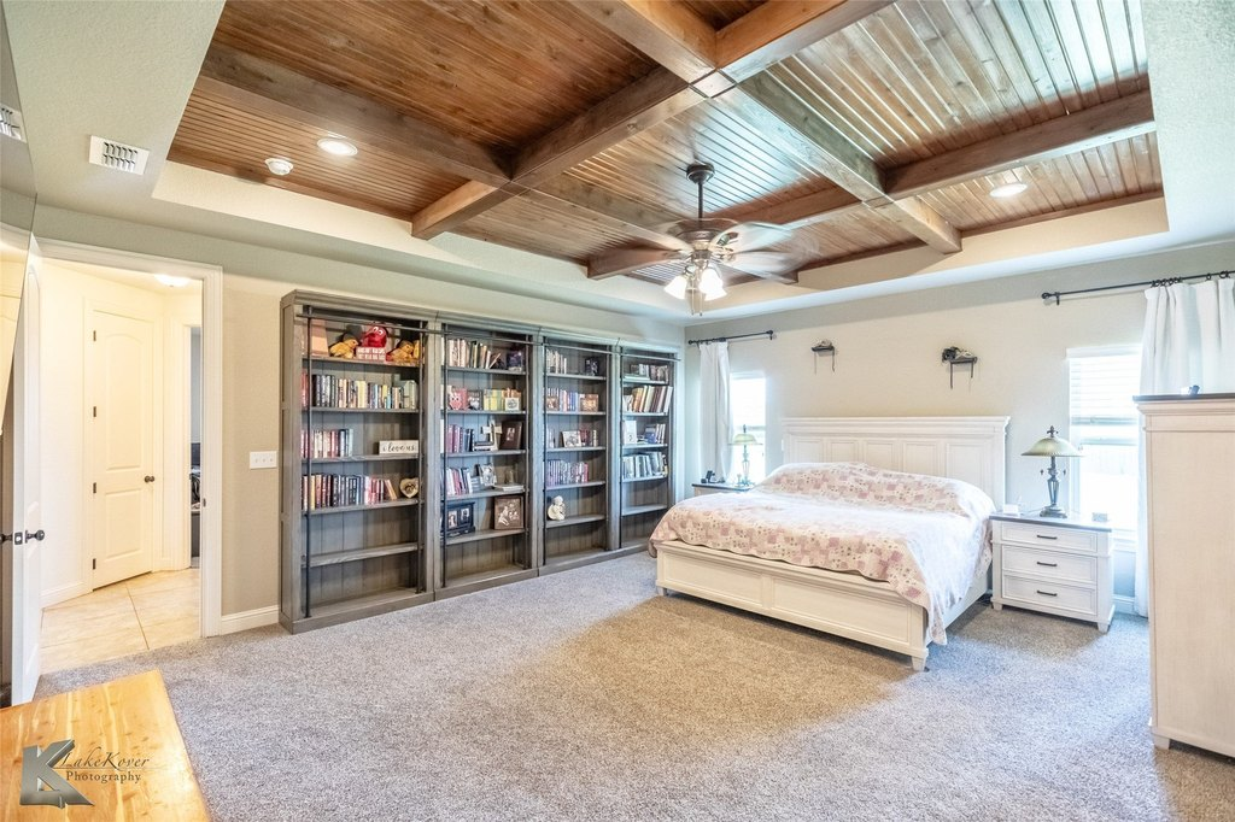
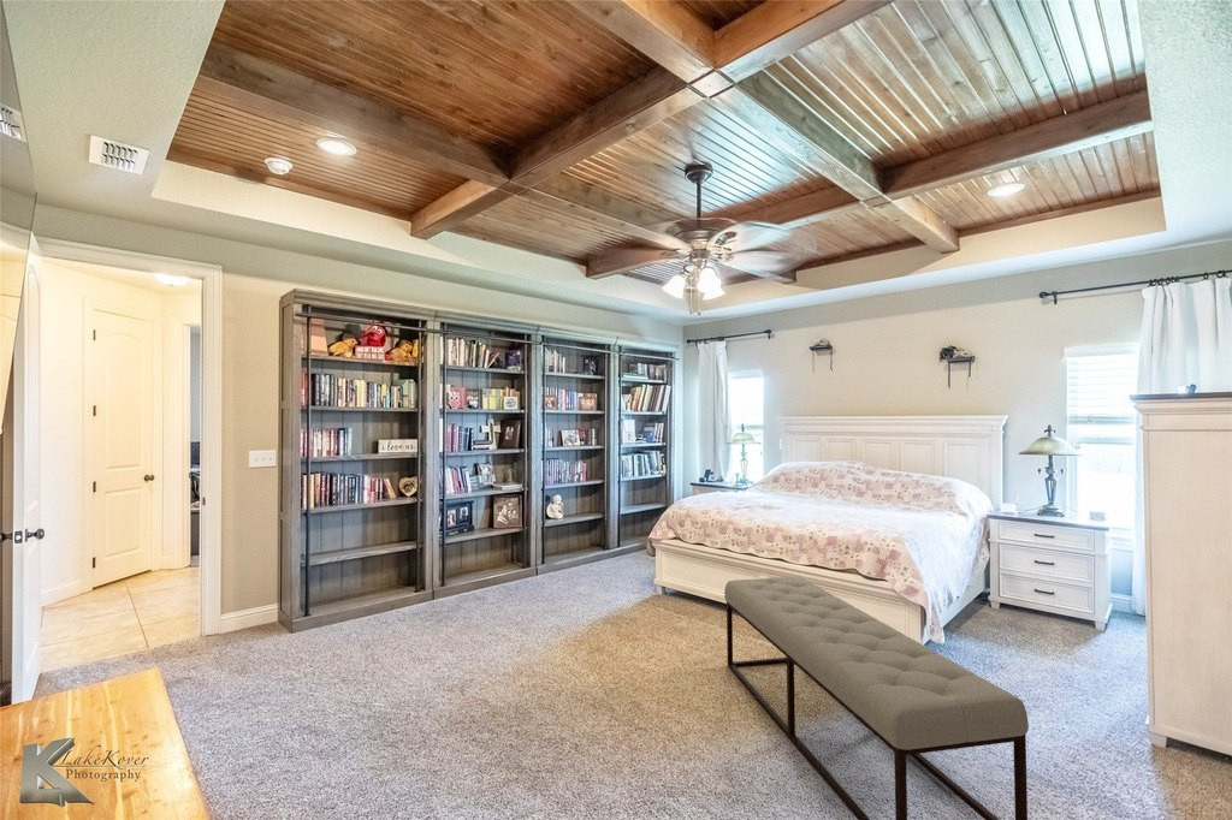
+ bench (835, 677)
